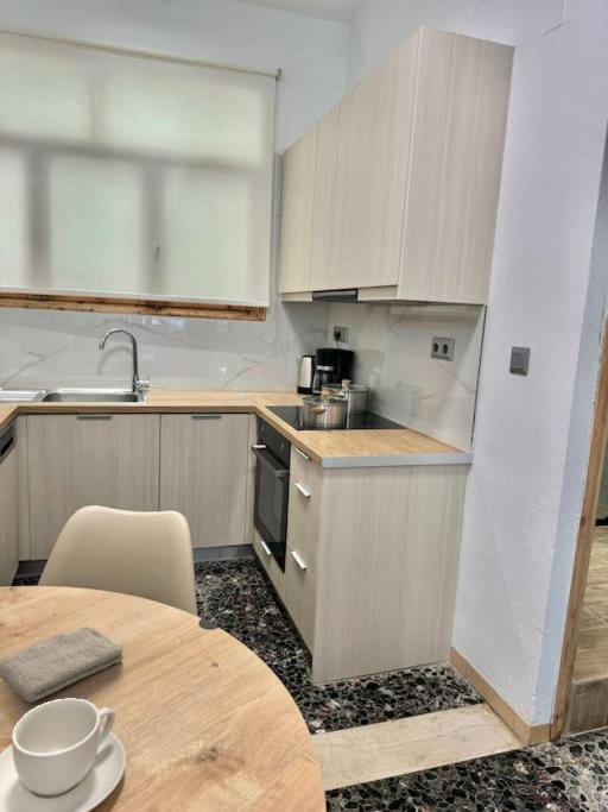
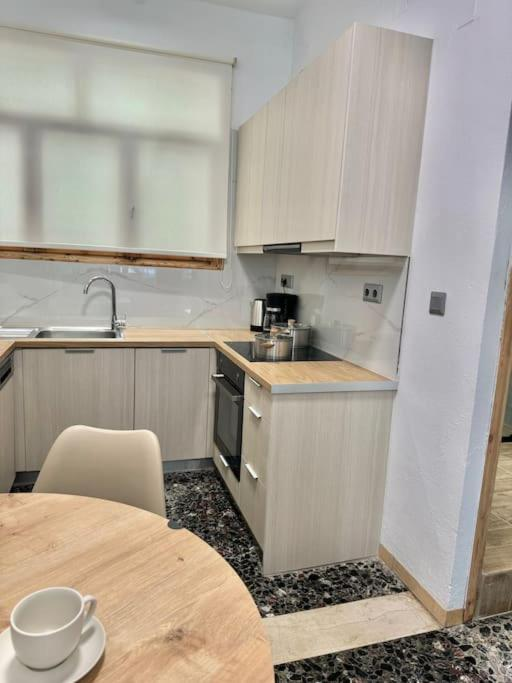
- washcloth (62, 660)
